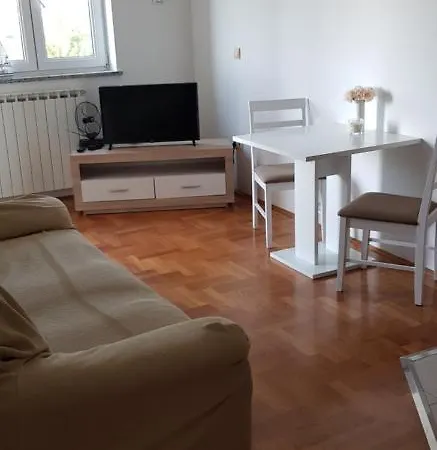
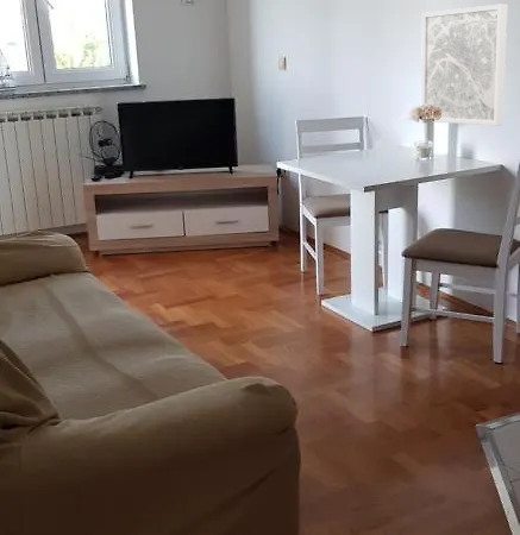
+ wall art (461, 67)
